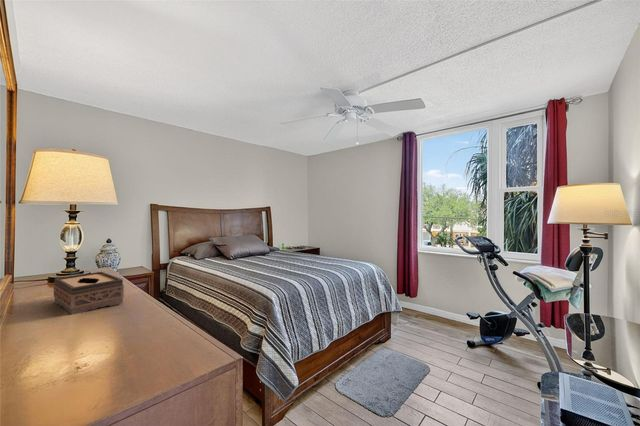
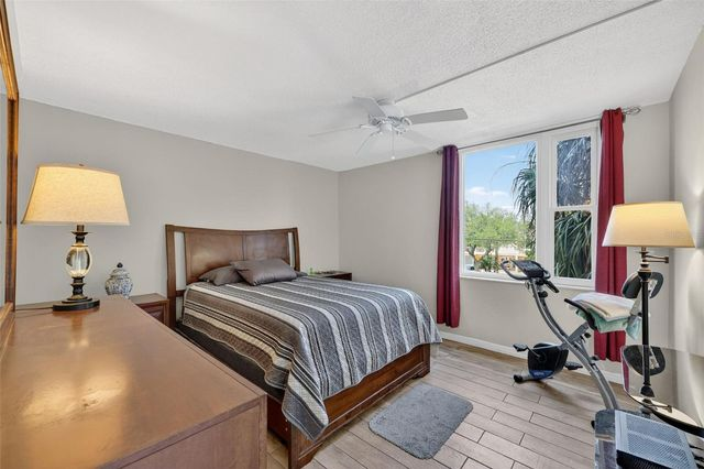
- tissue box (88, 290)
